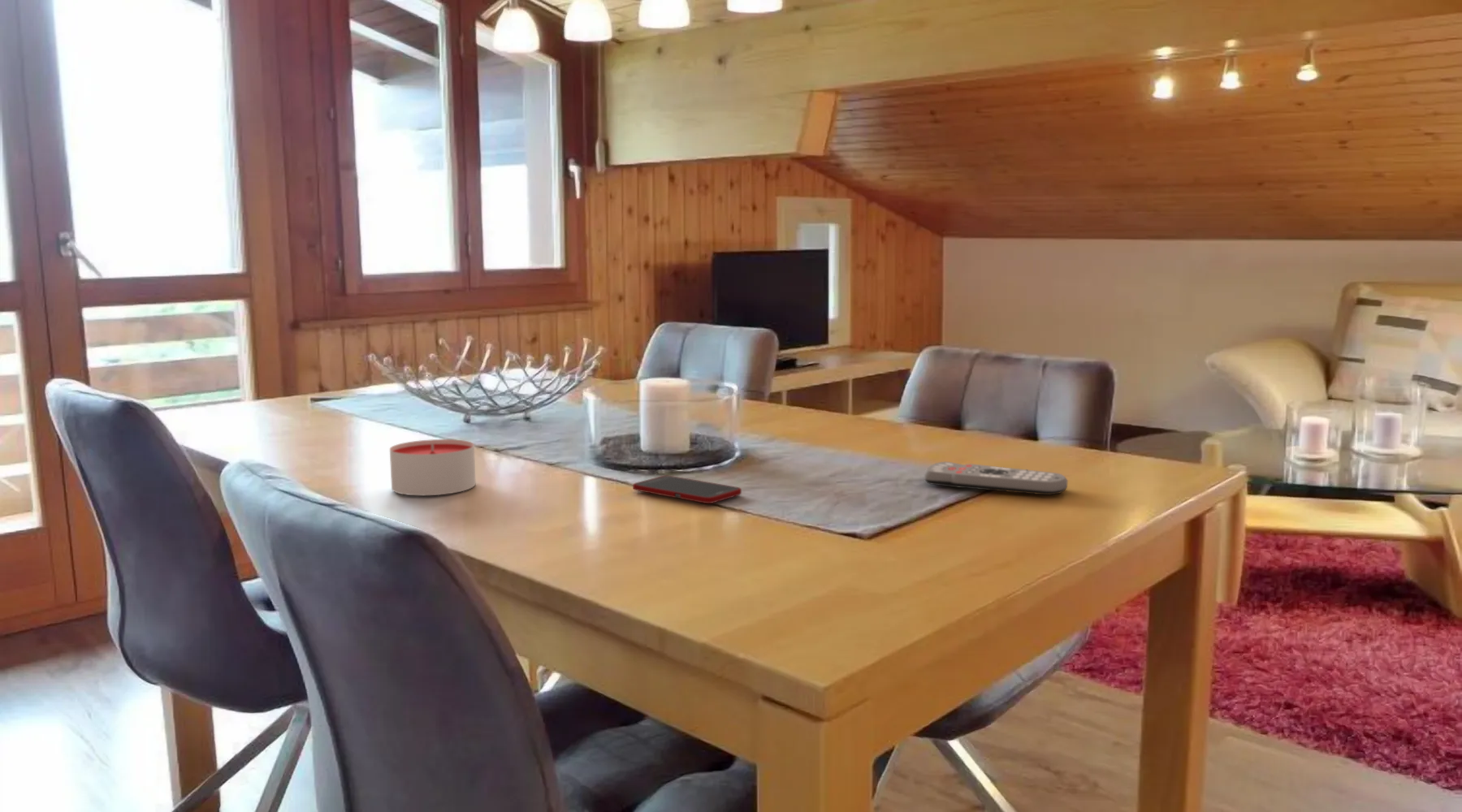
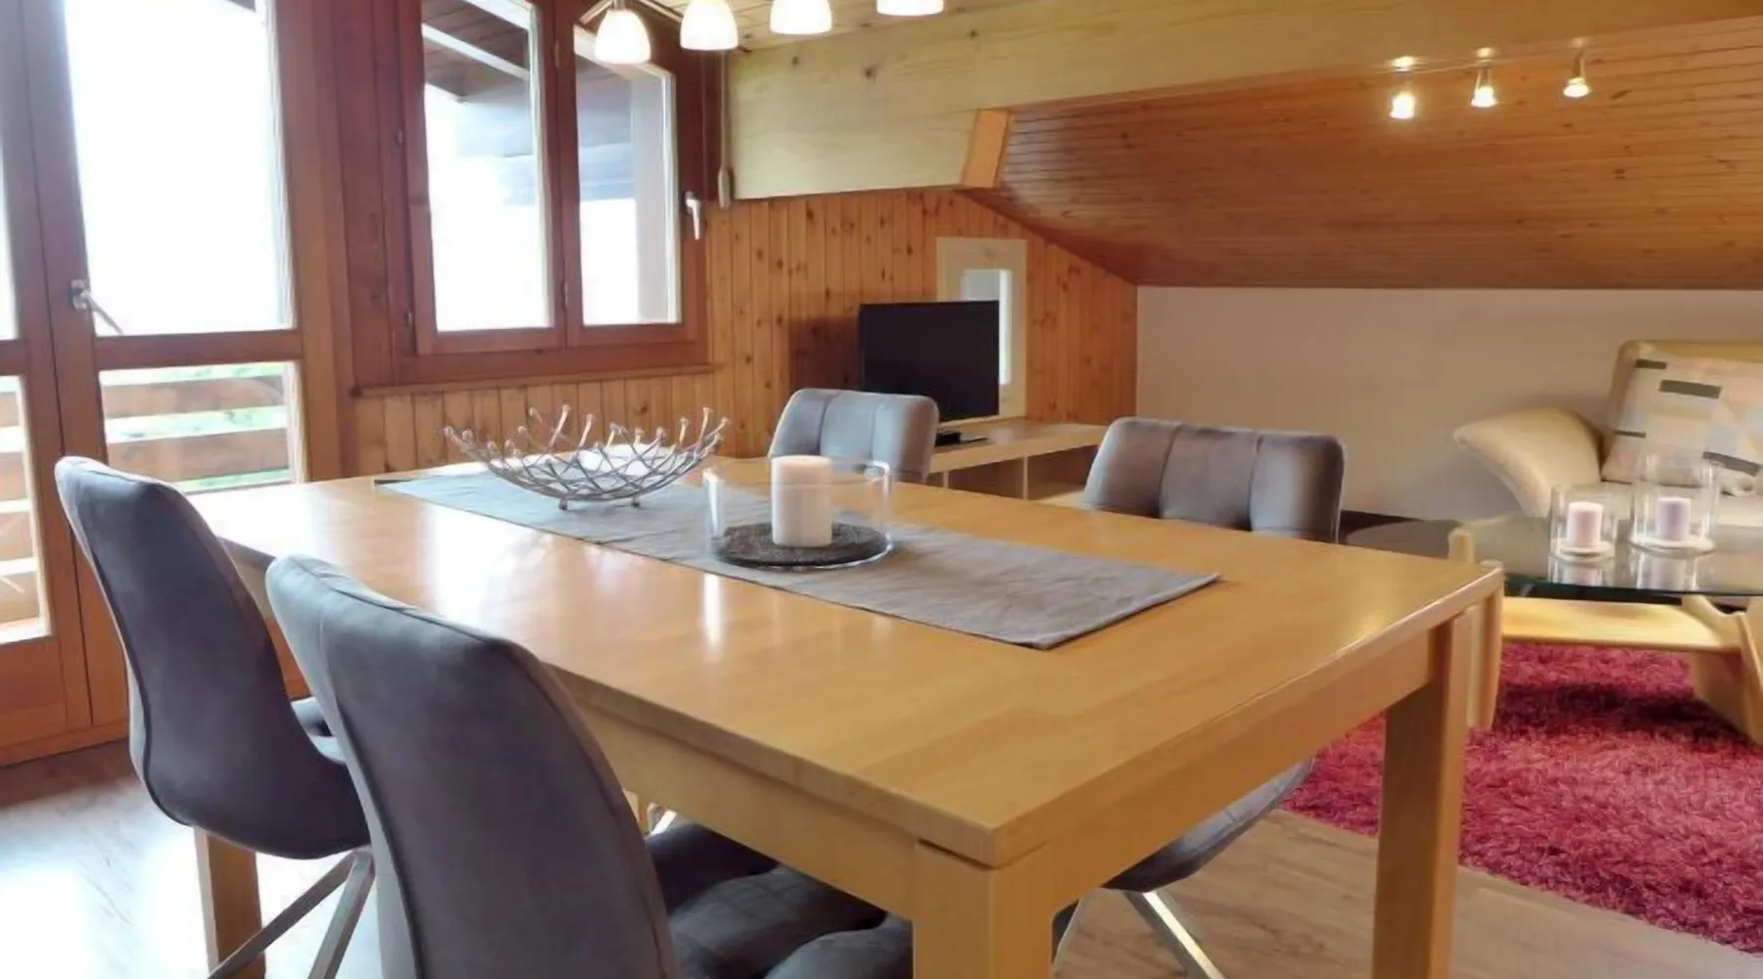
- remote control (995, 478)
- candle (433, 464)
- cell phone (686, 489)
